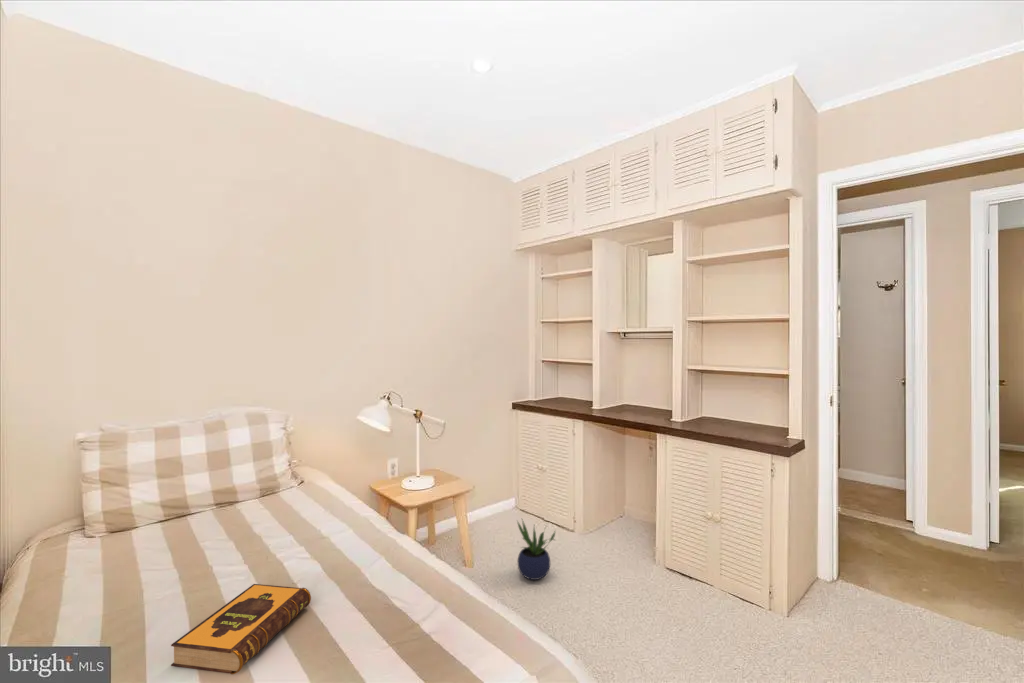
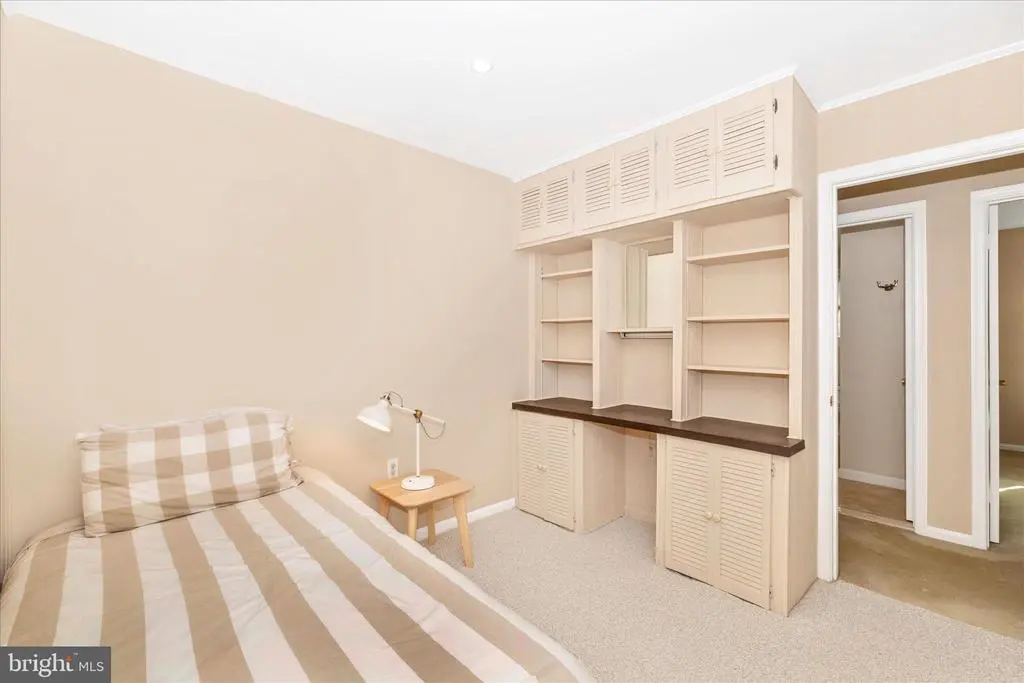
- hardback book (248, 623)
- potted plant (534, 547)
